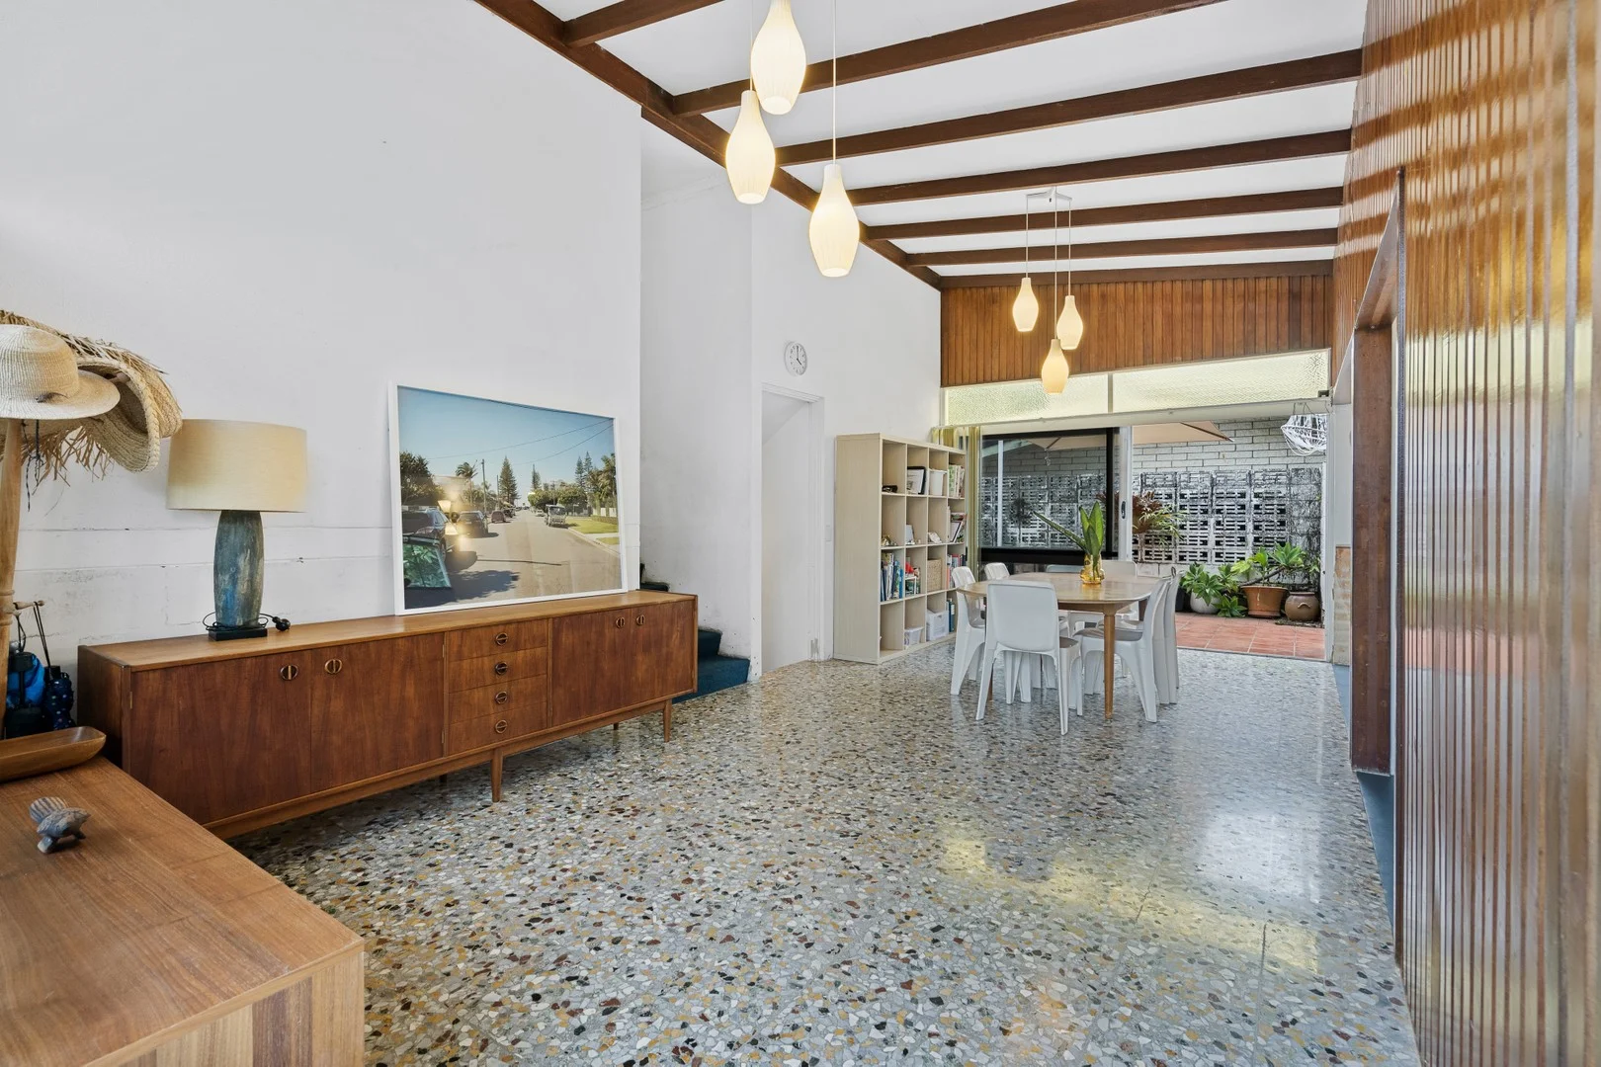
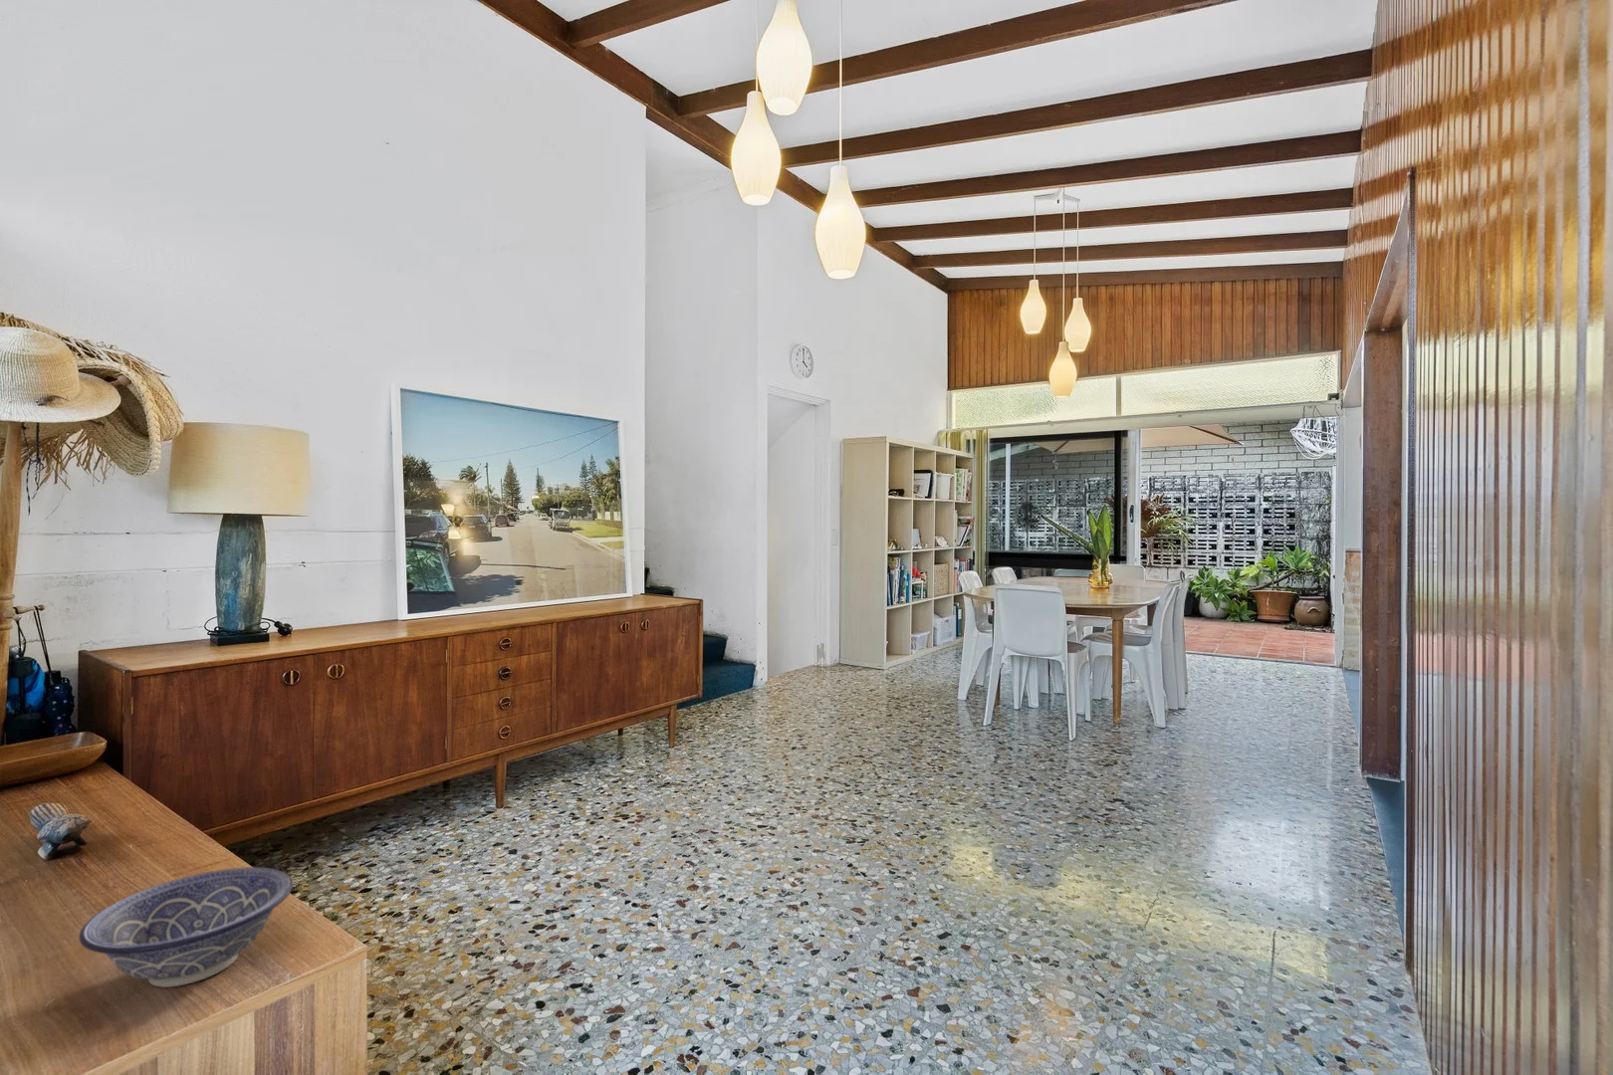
+ decorative bowl (193, 935)
